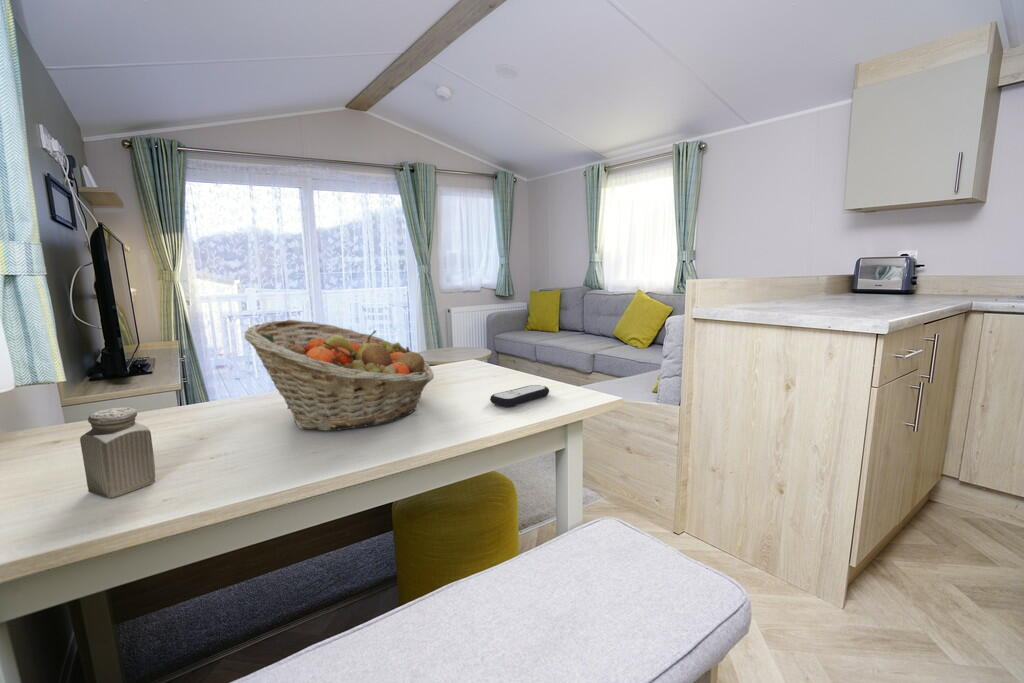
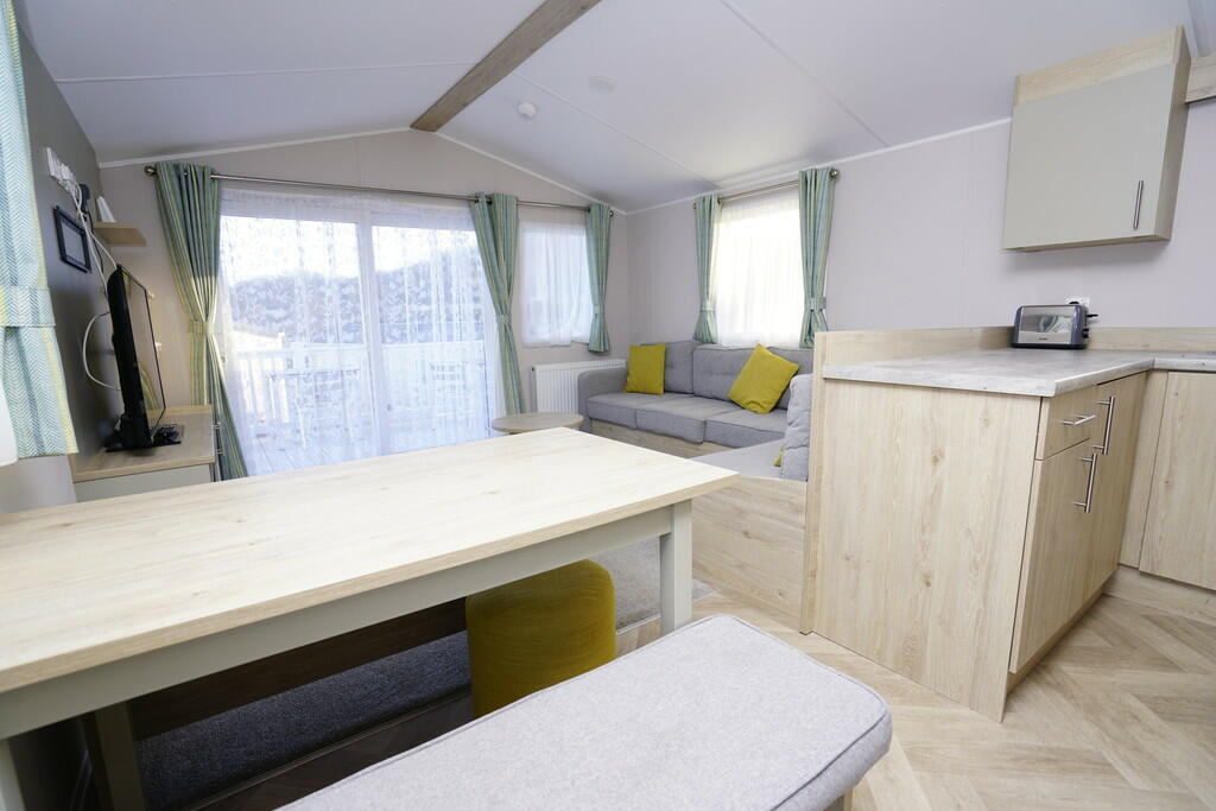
- fruit basket (347, 364)
- remote control (521, 394)
- salt shaker (117, 448)
